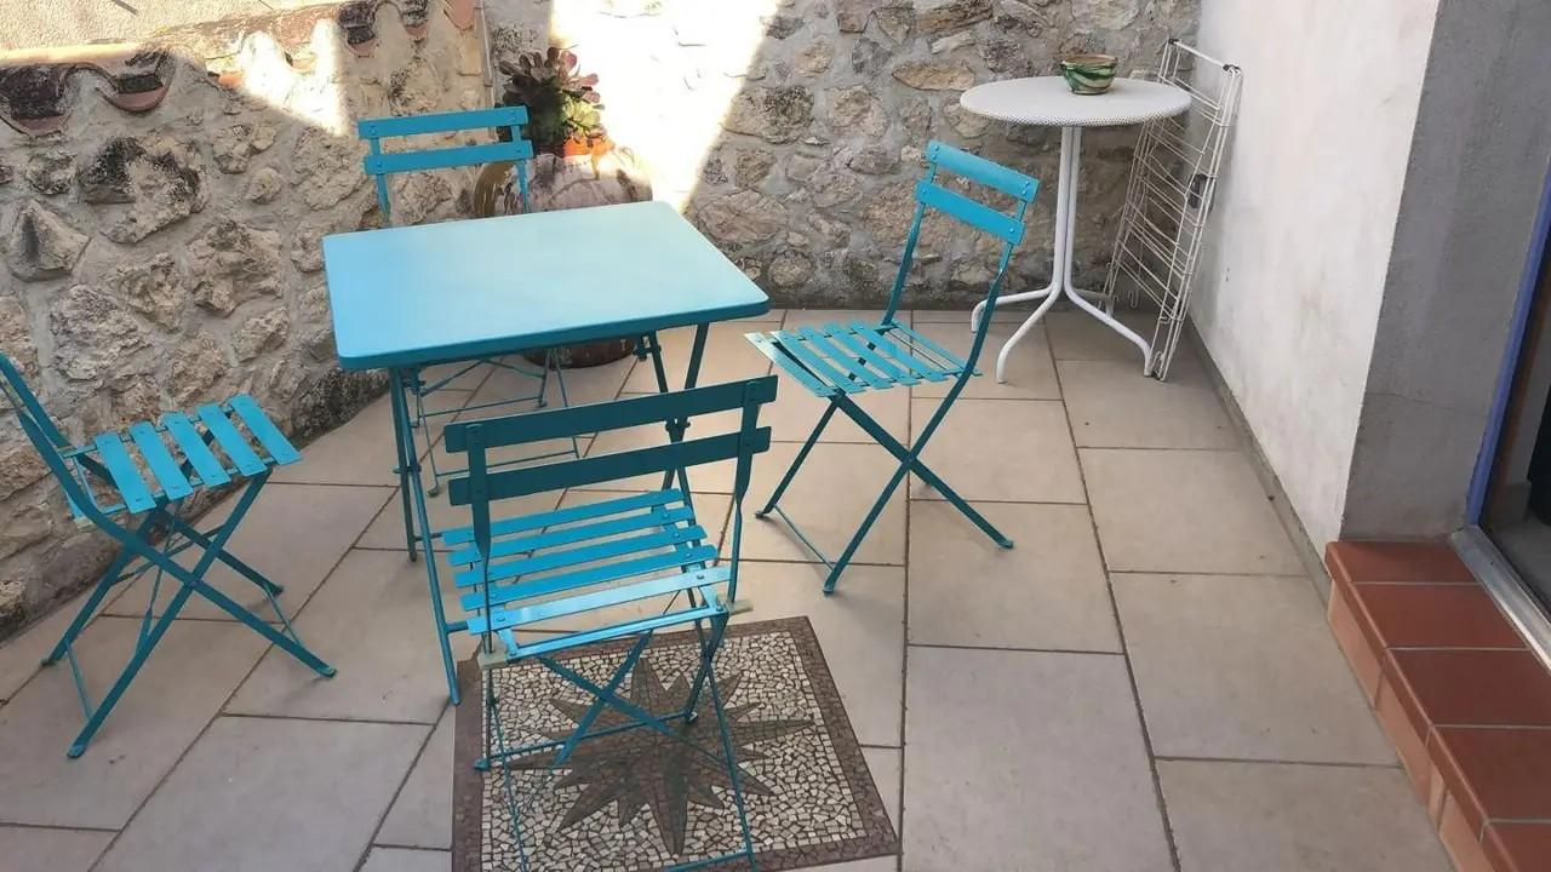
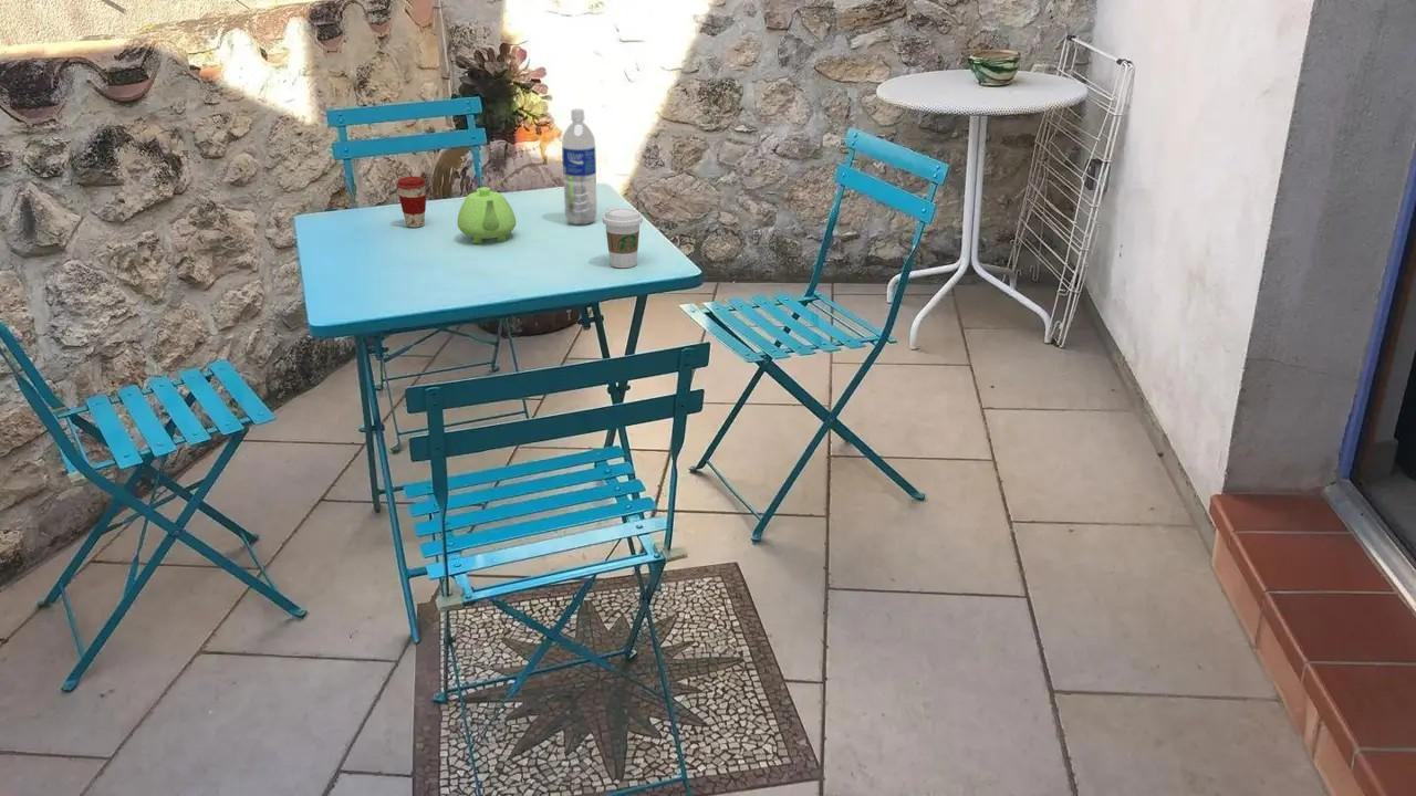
+ water bottle (579, 167)
+ coffee cup (413, 201)
+ coffee cup (623, 238)
+ teapot (486, 213)
